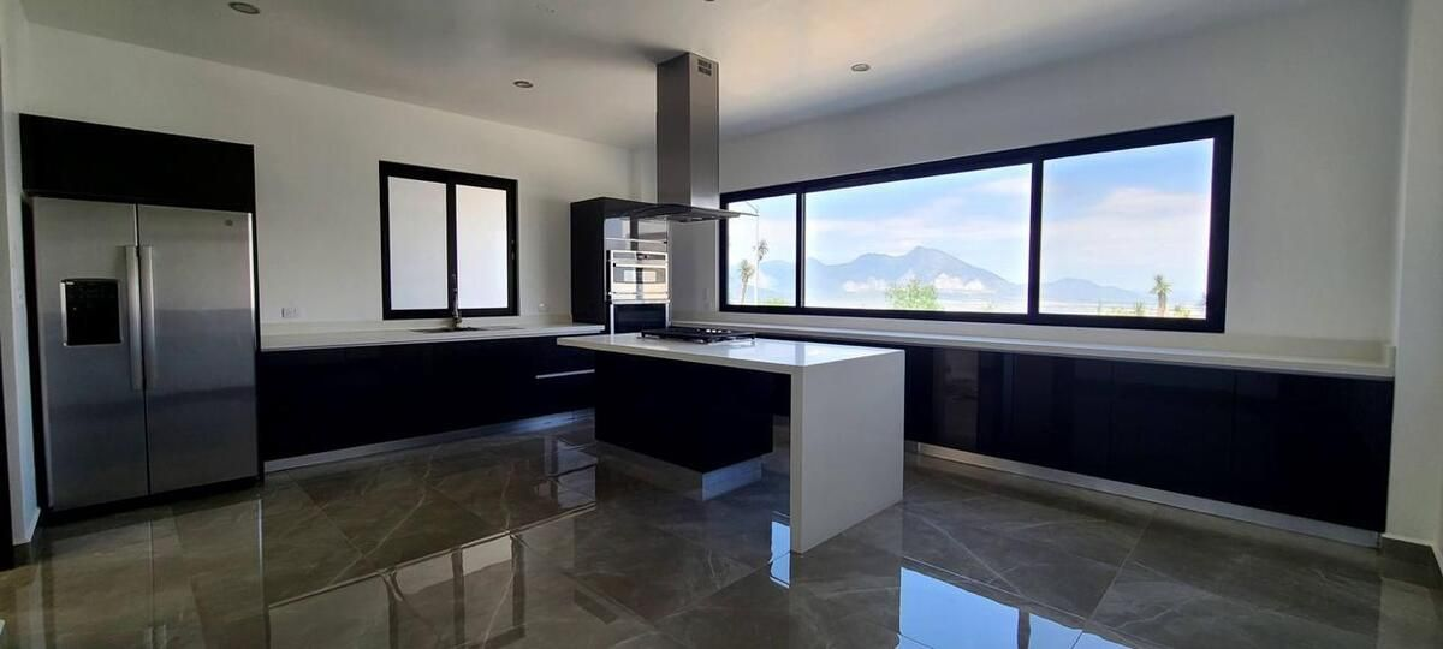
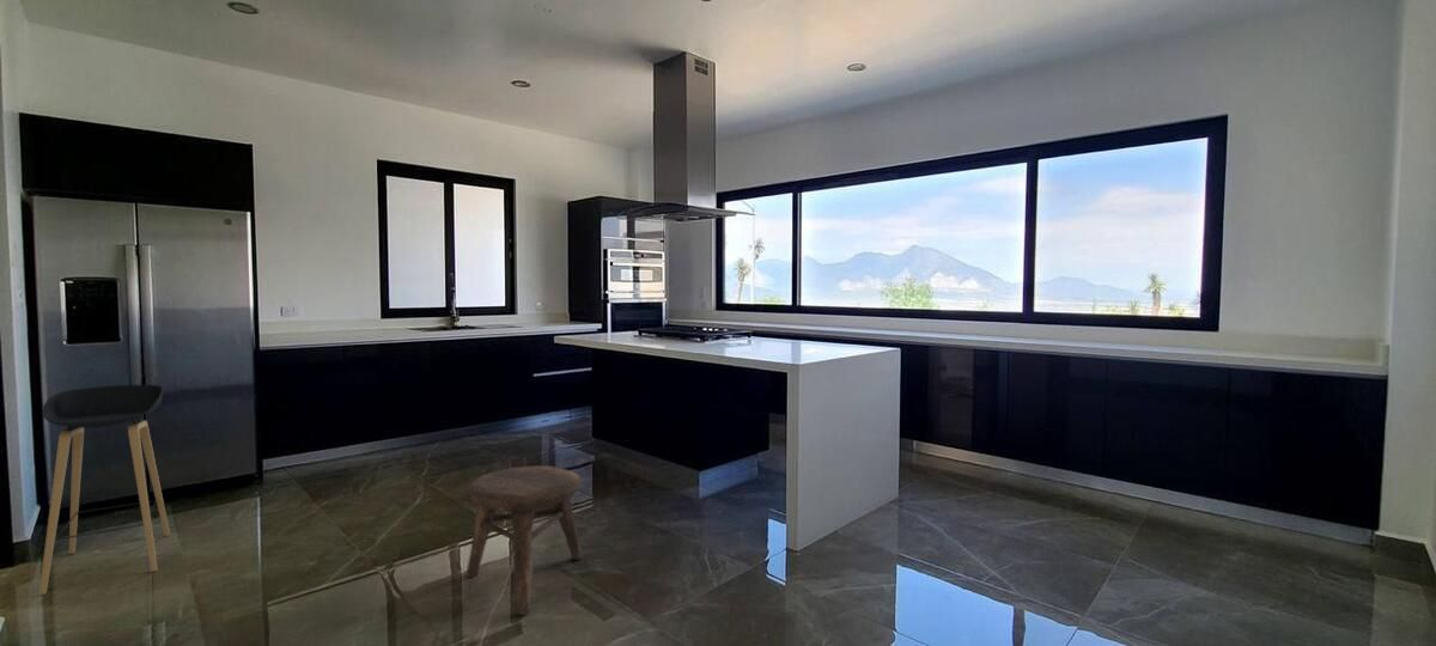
+ stool (134, 470)
+ stool (521, 529)
